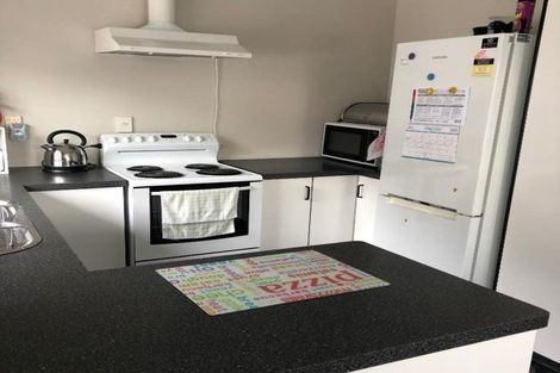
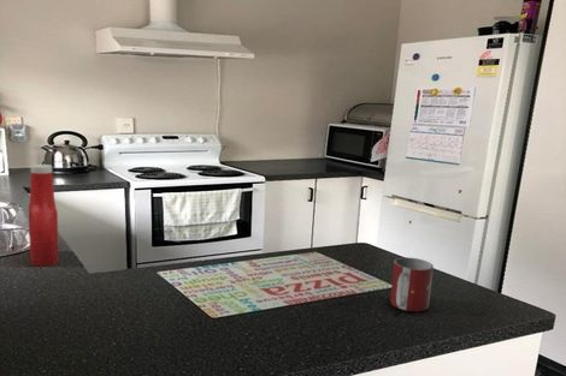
+ soap bottle (42, 211)
+ mug (408, 285)
